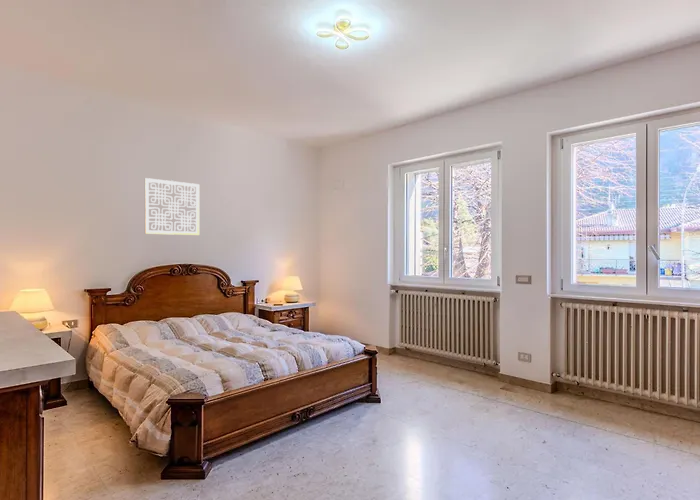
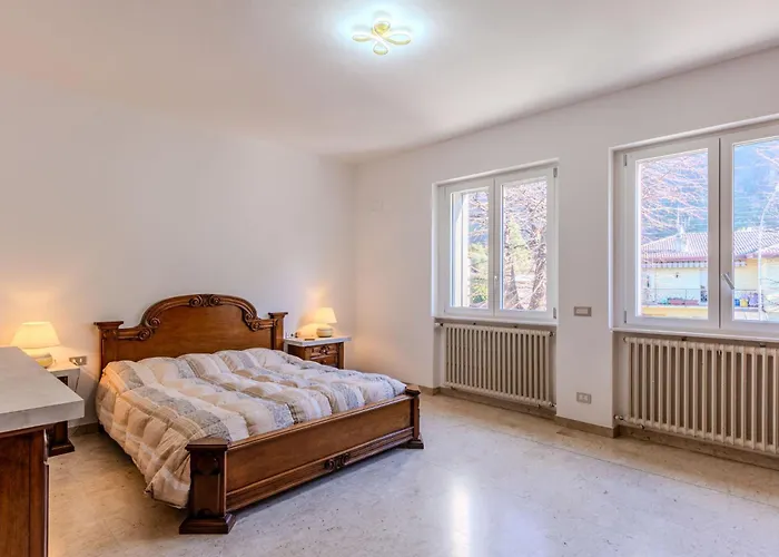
- wall art (173, 206)
